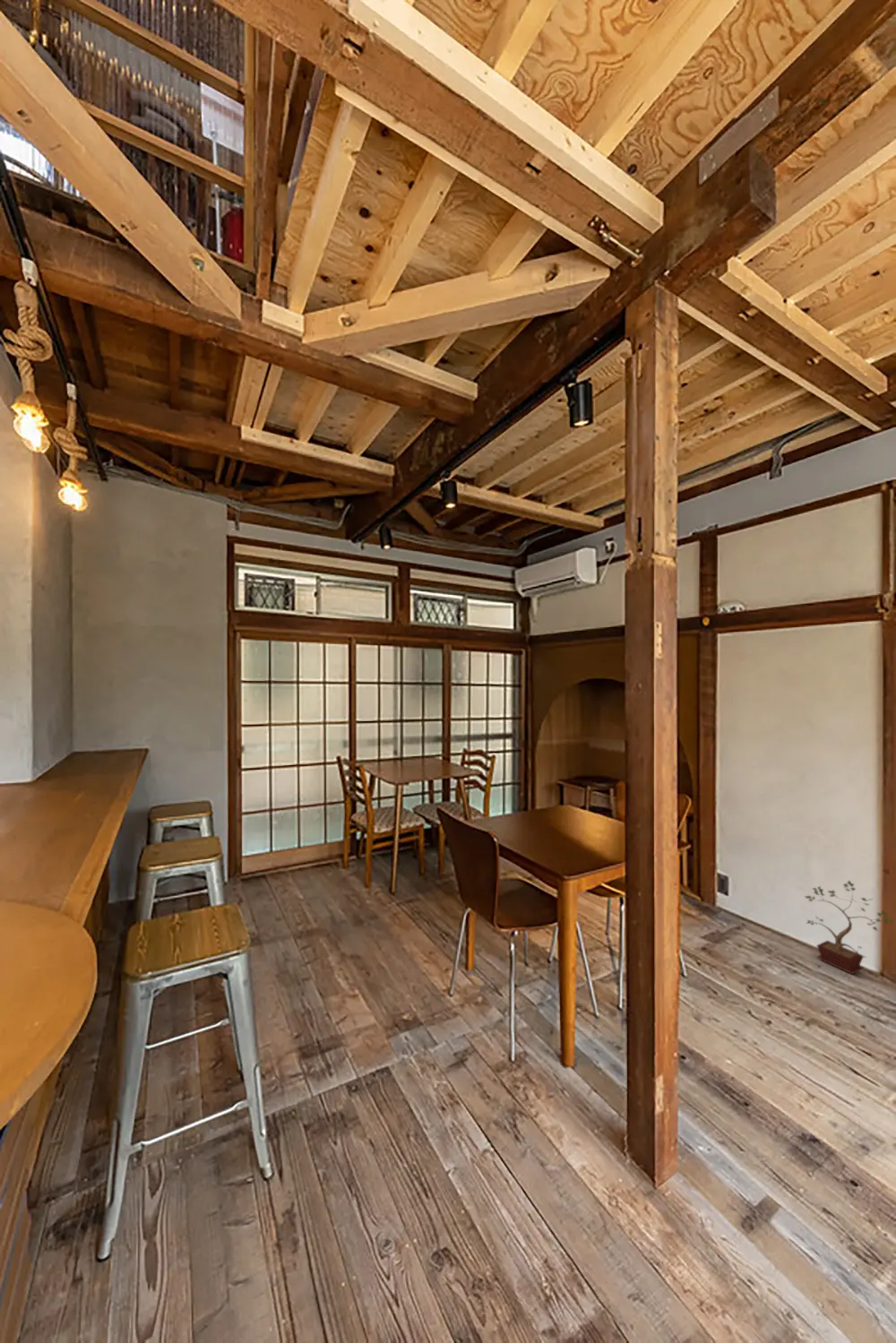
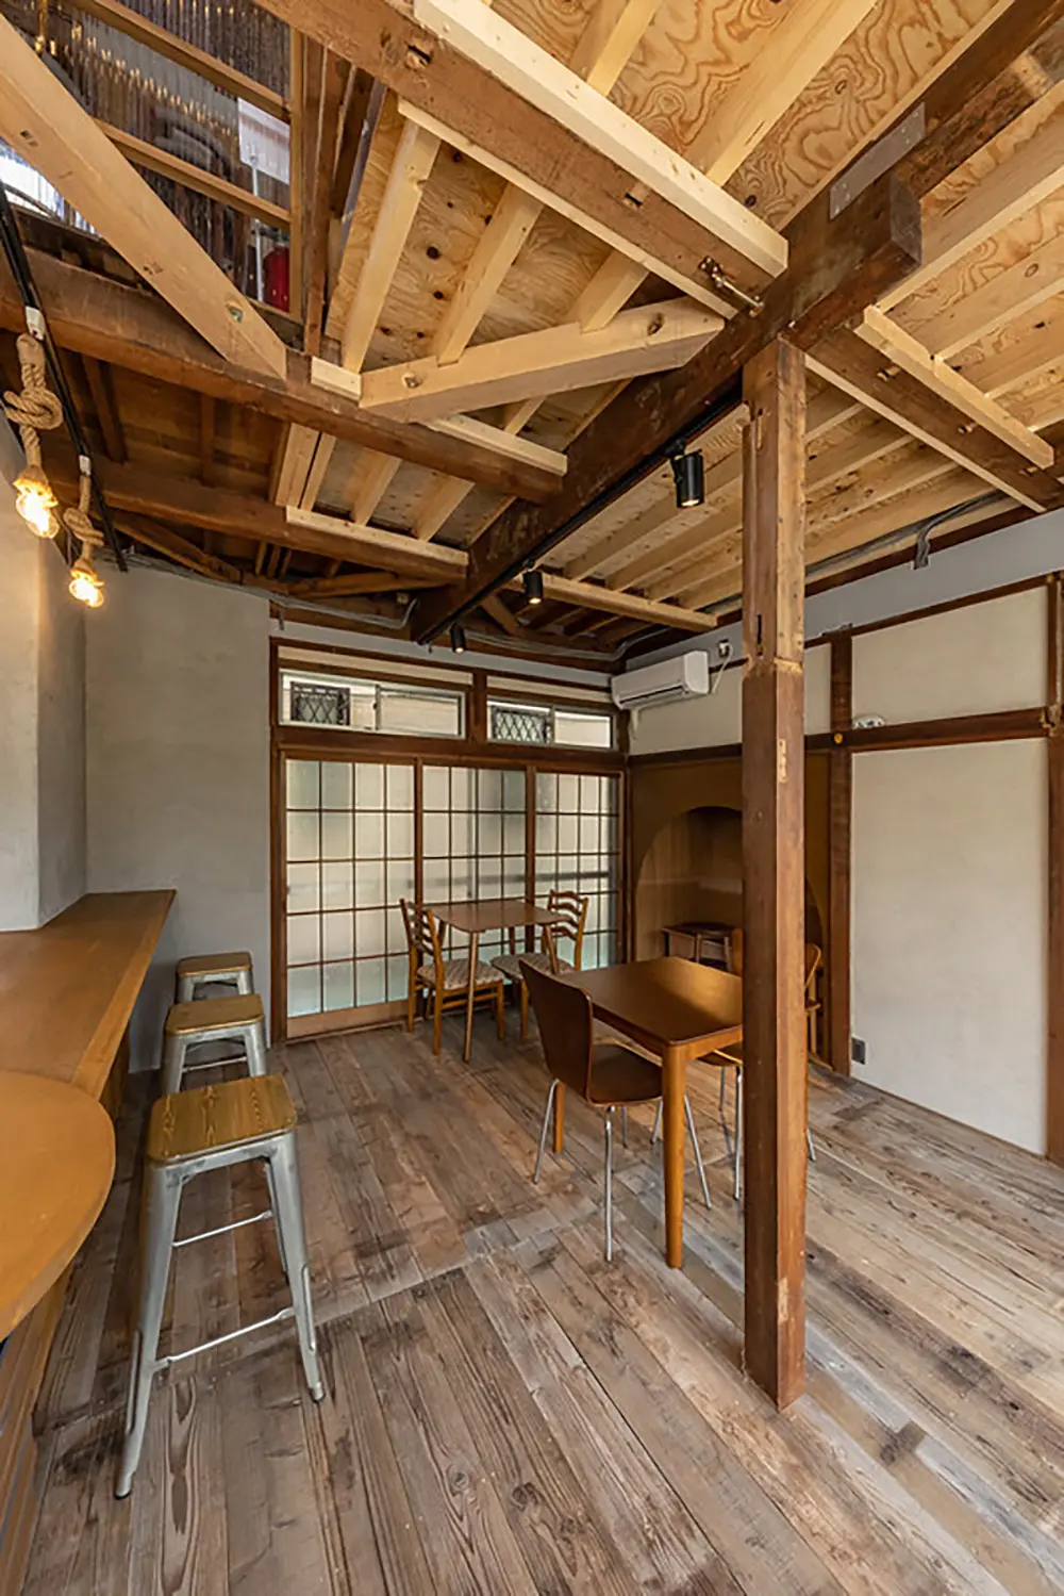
- potted plant (848, 927)
